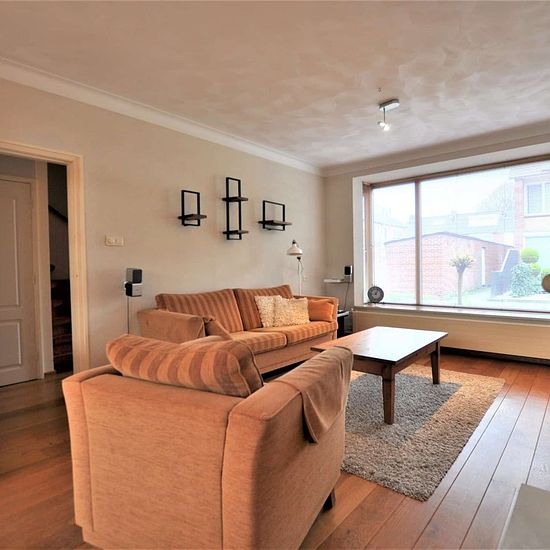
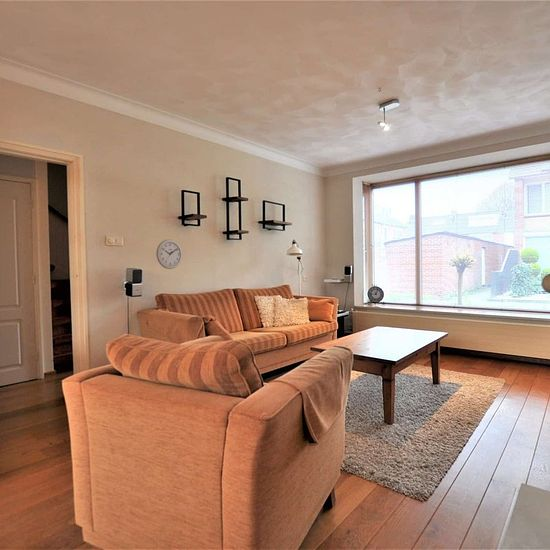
+ wall clock (170, 254)
